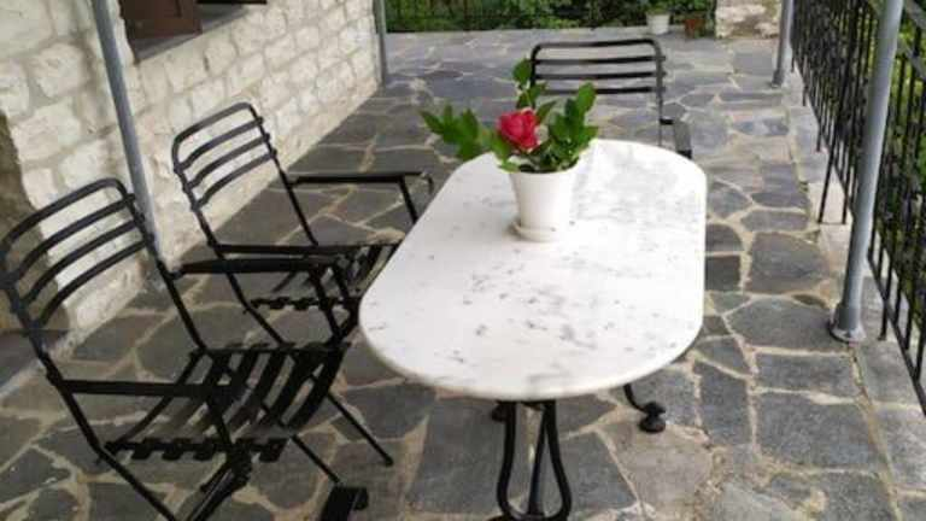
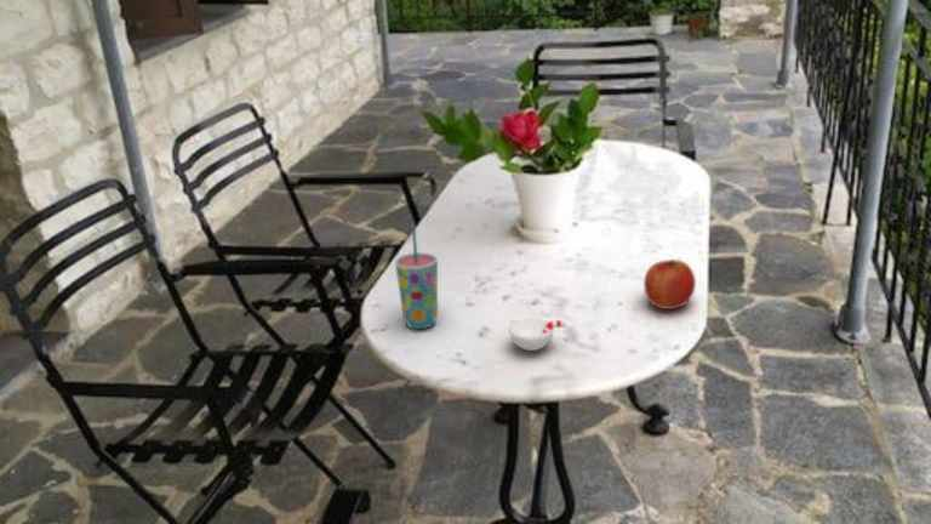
+ fruit (669, 280)
+ cup (536, 334)
+ cup (417, 277)
